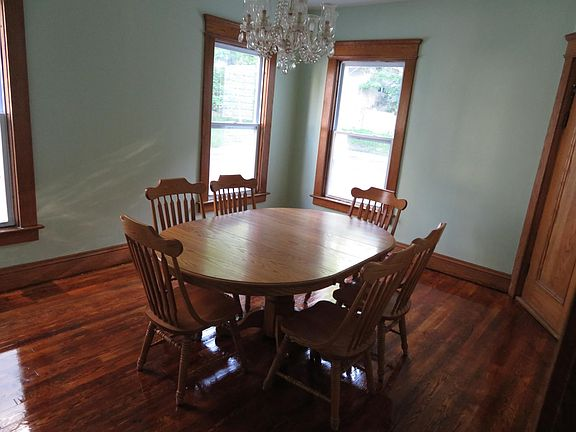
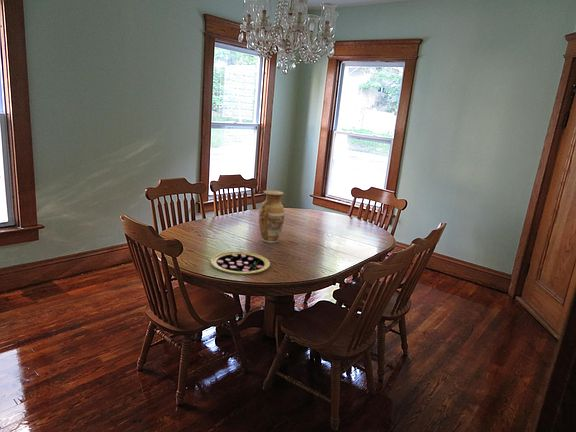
+ pizza (240, 262)
+ vase (271, 216)
